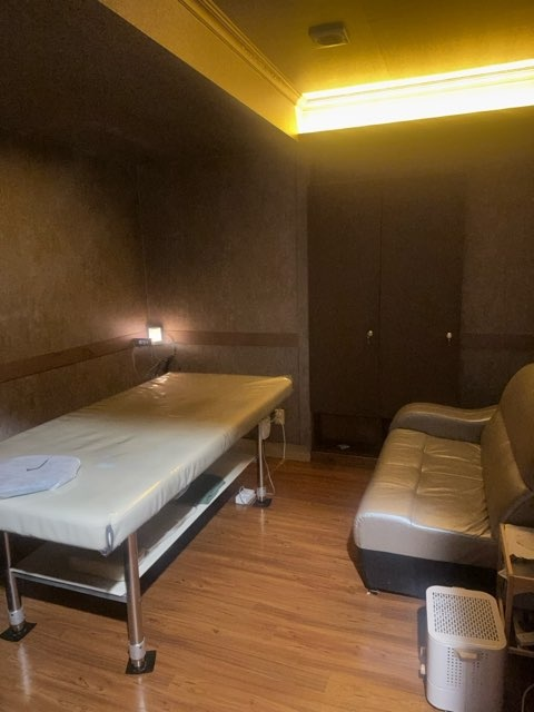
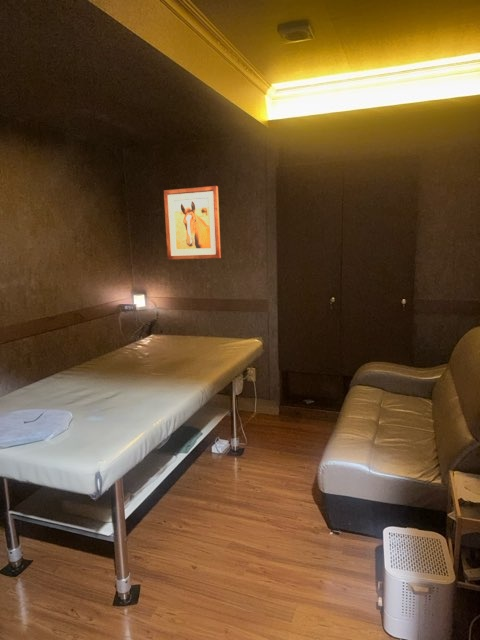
+ wall art (192, 224)
